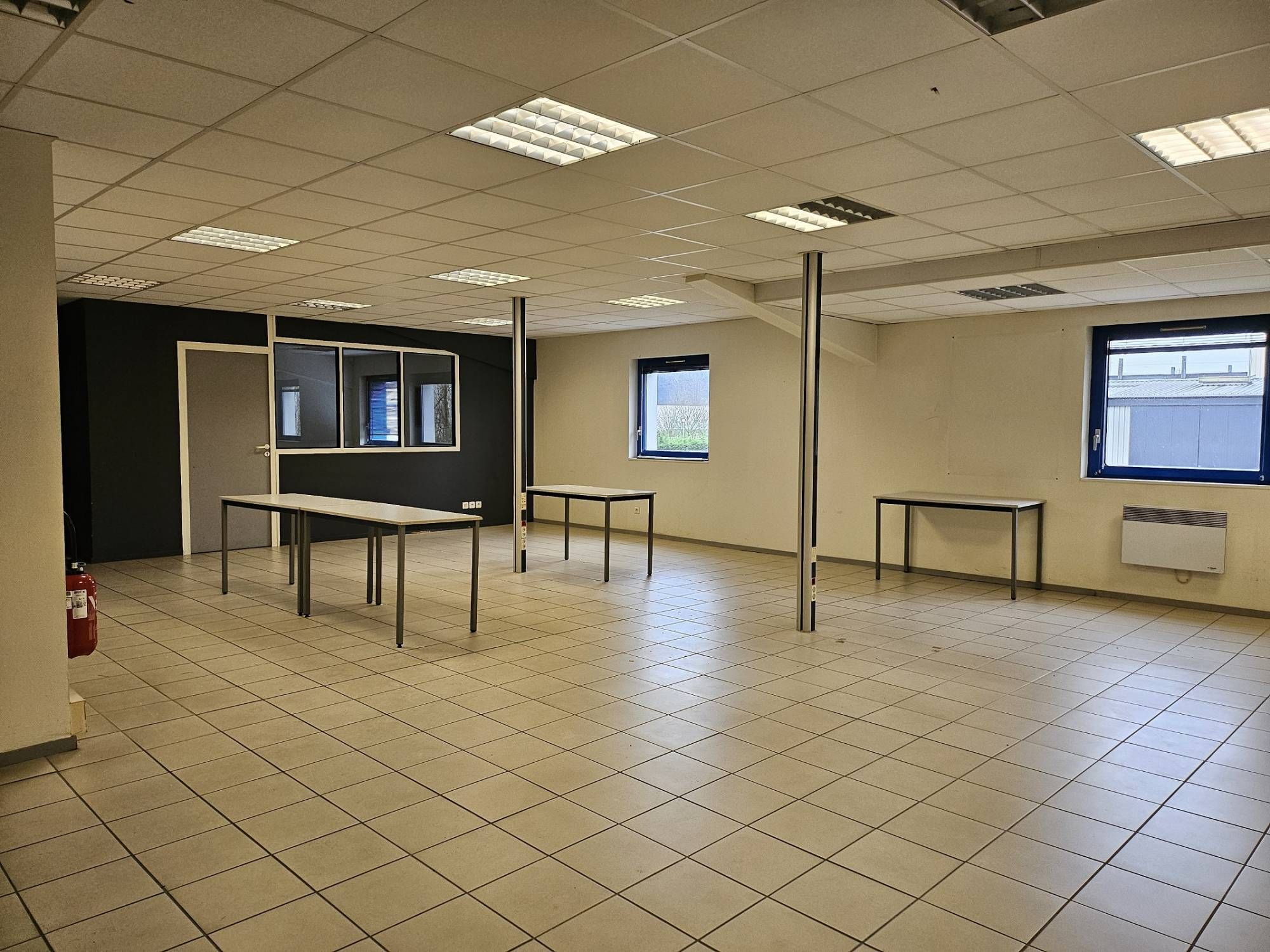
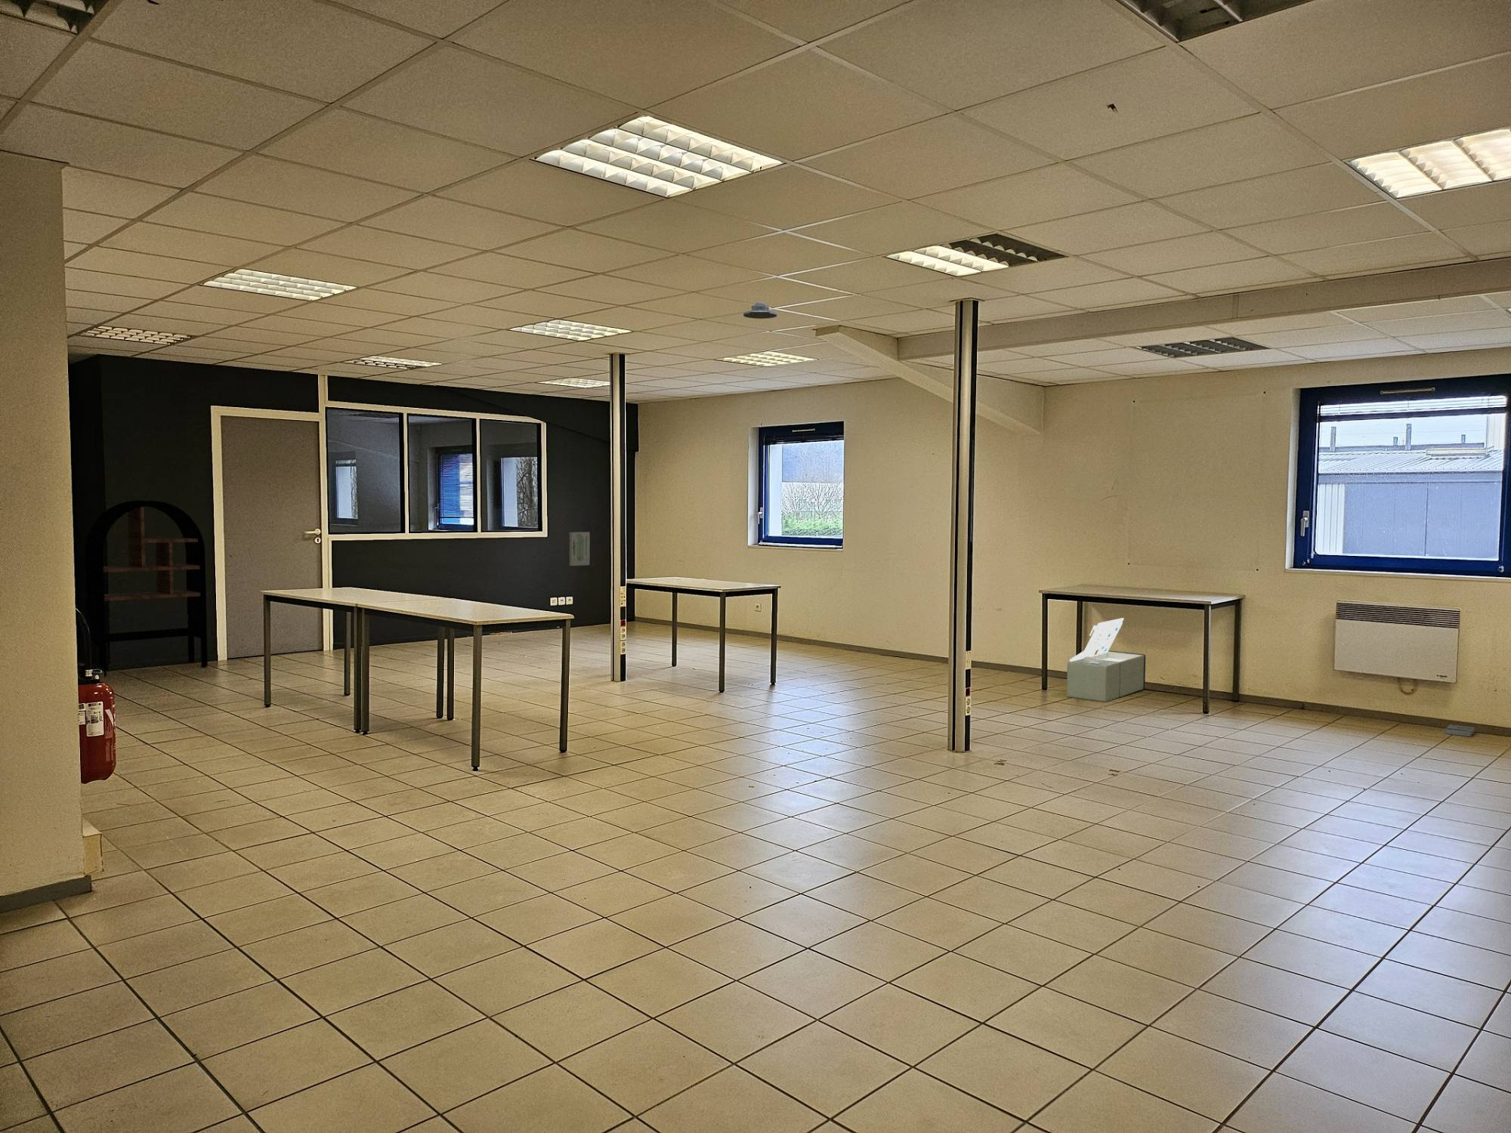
+ box (1460, 731)
+ wall art (579, 549)
+ bookshelf (146, 593)
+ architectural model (760, 308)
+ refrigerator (1106, 657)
